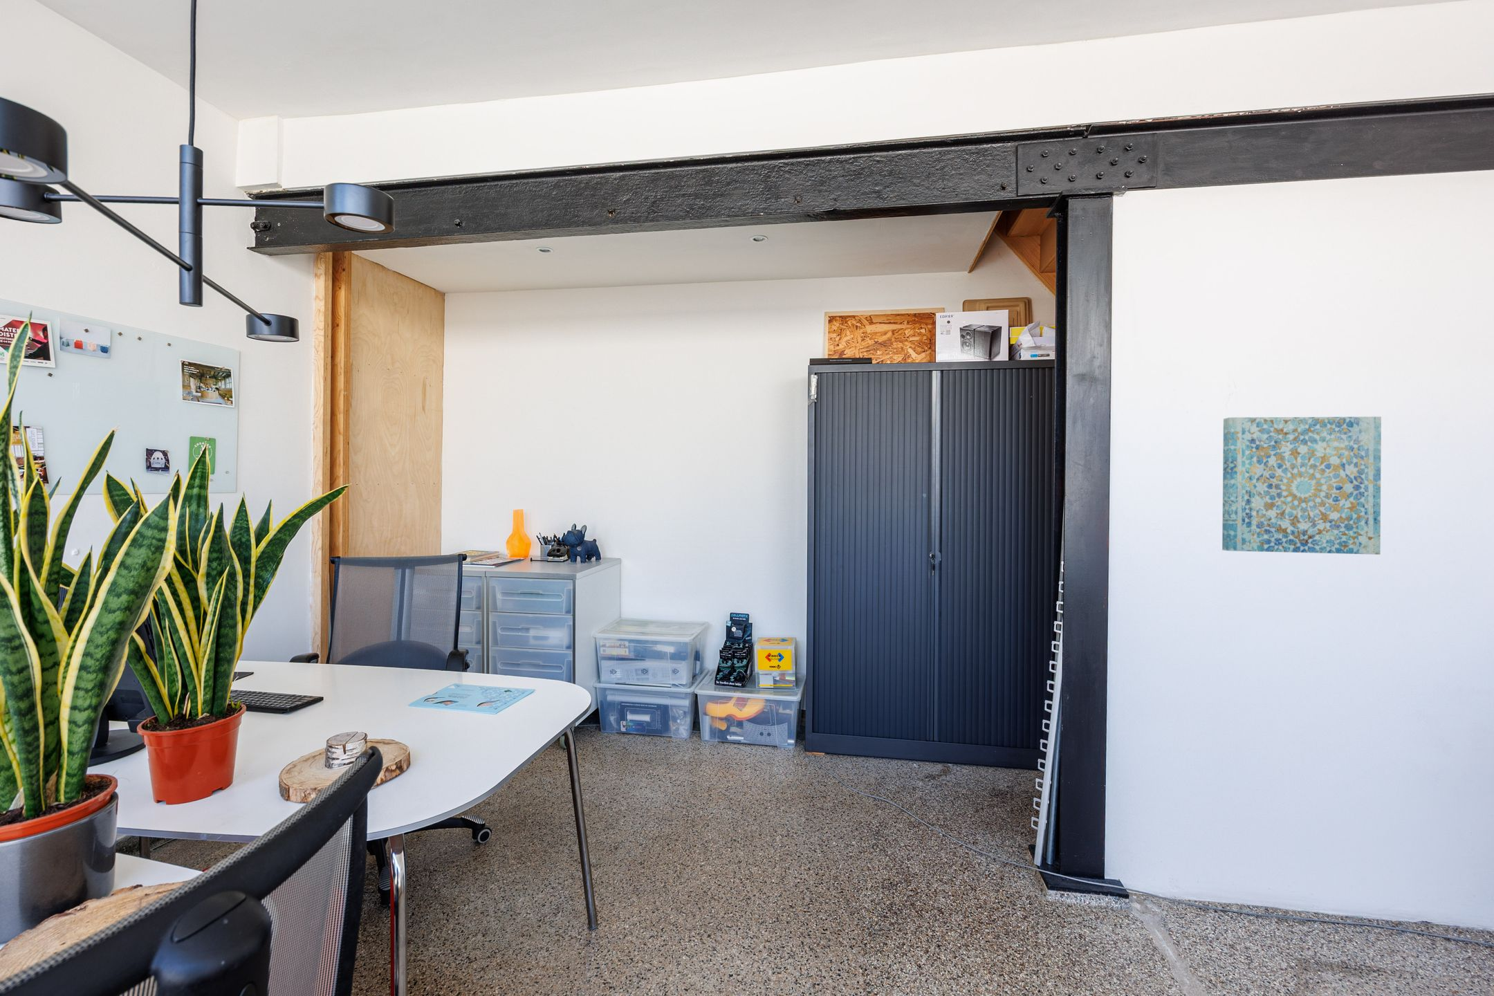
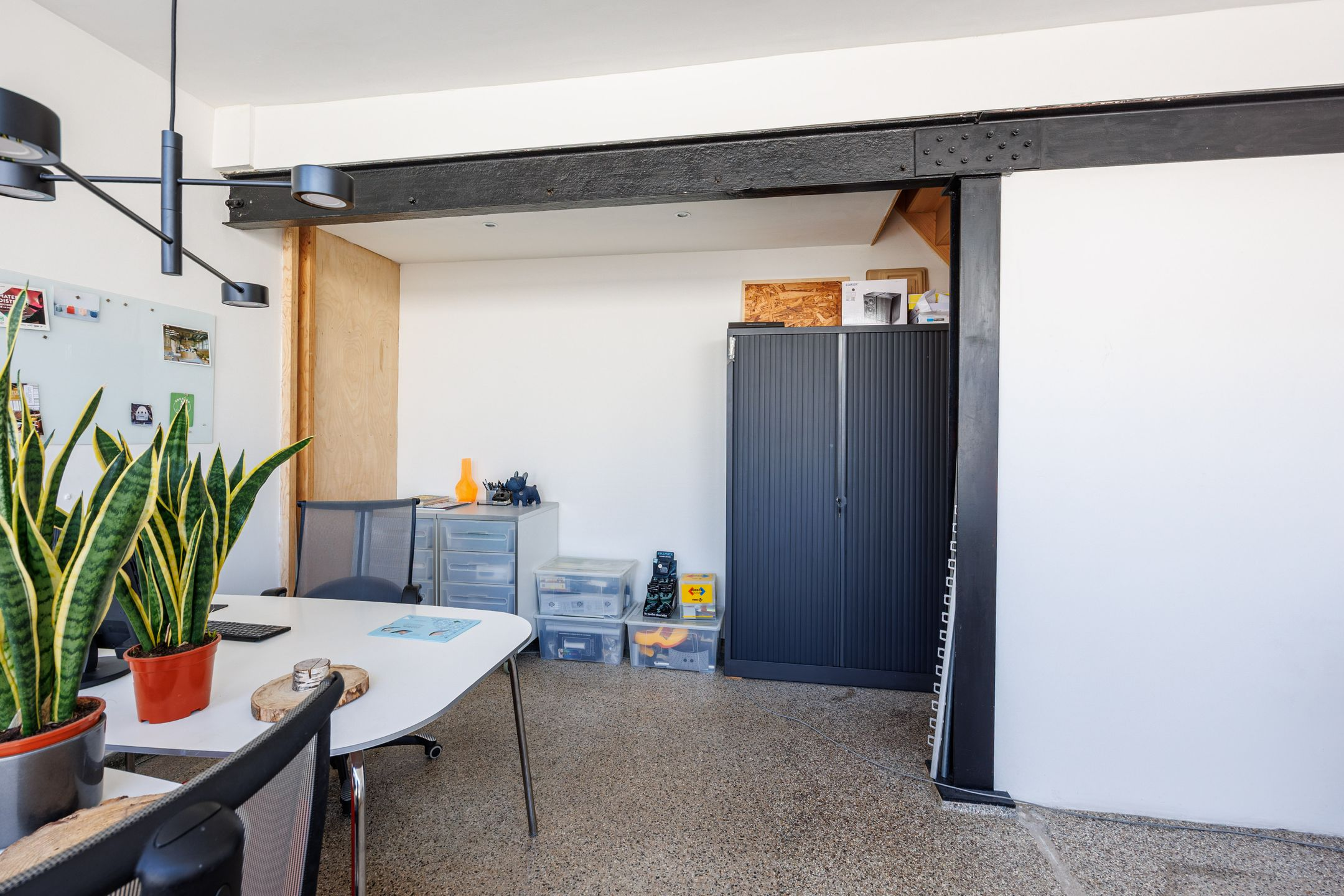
- wall art (1299, 485)
